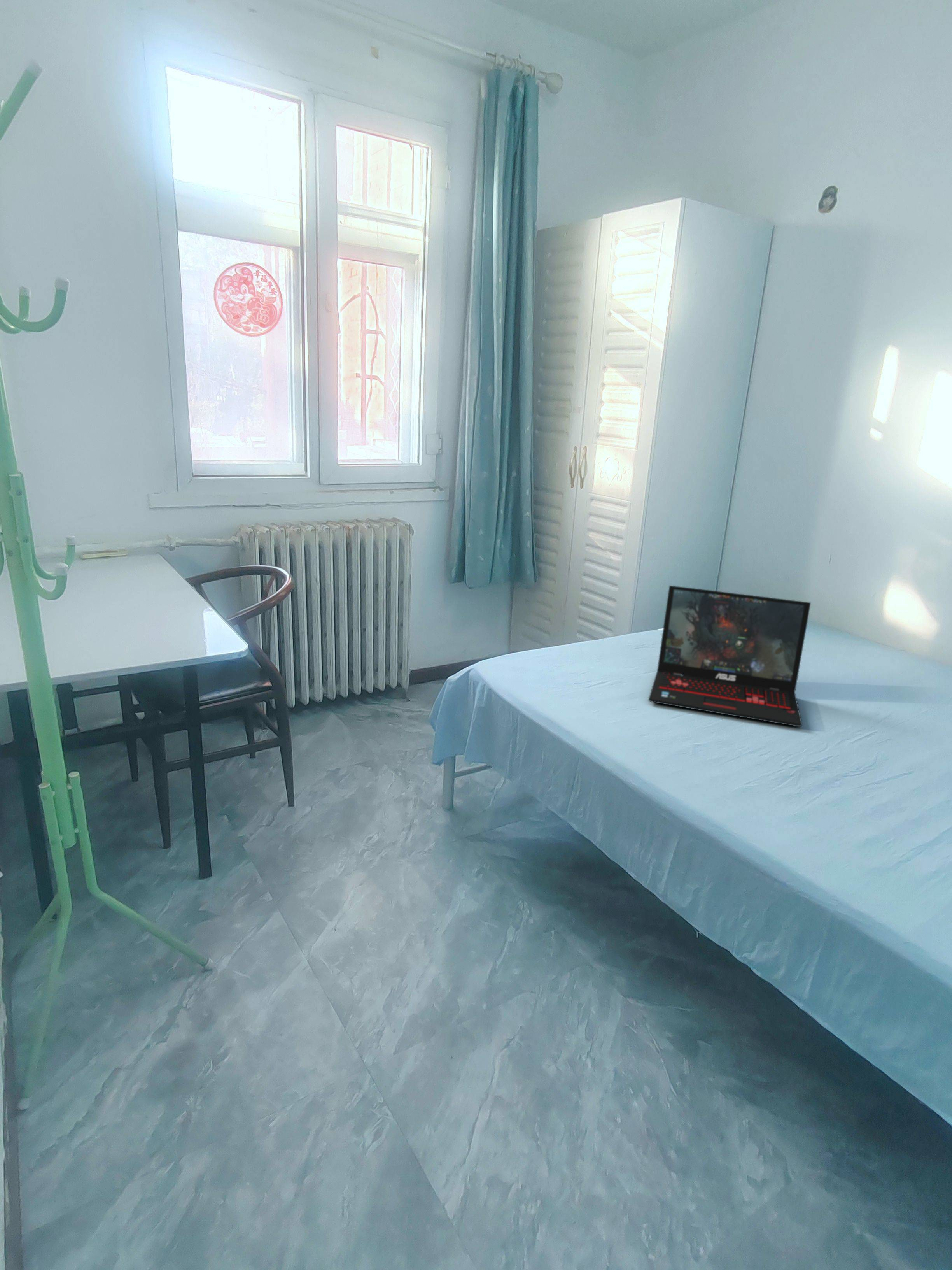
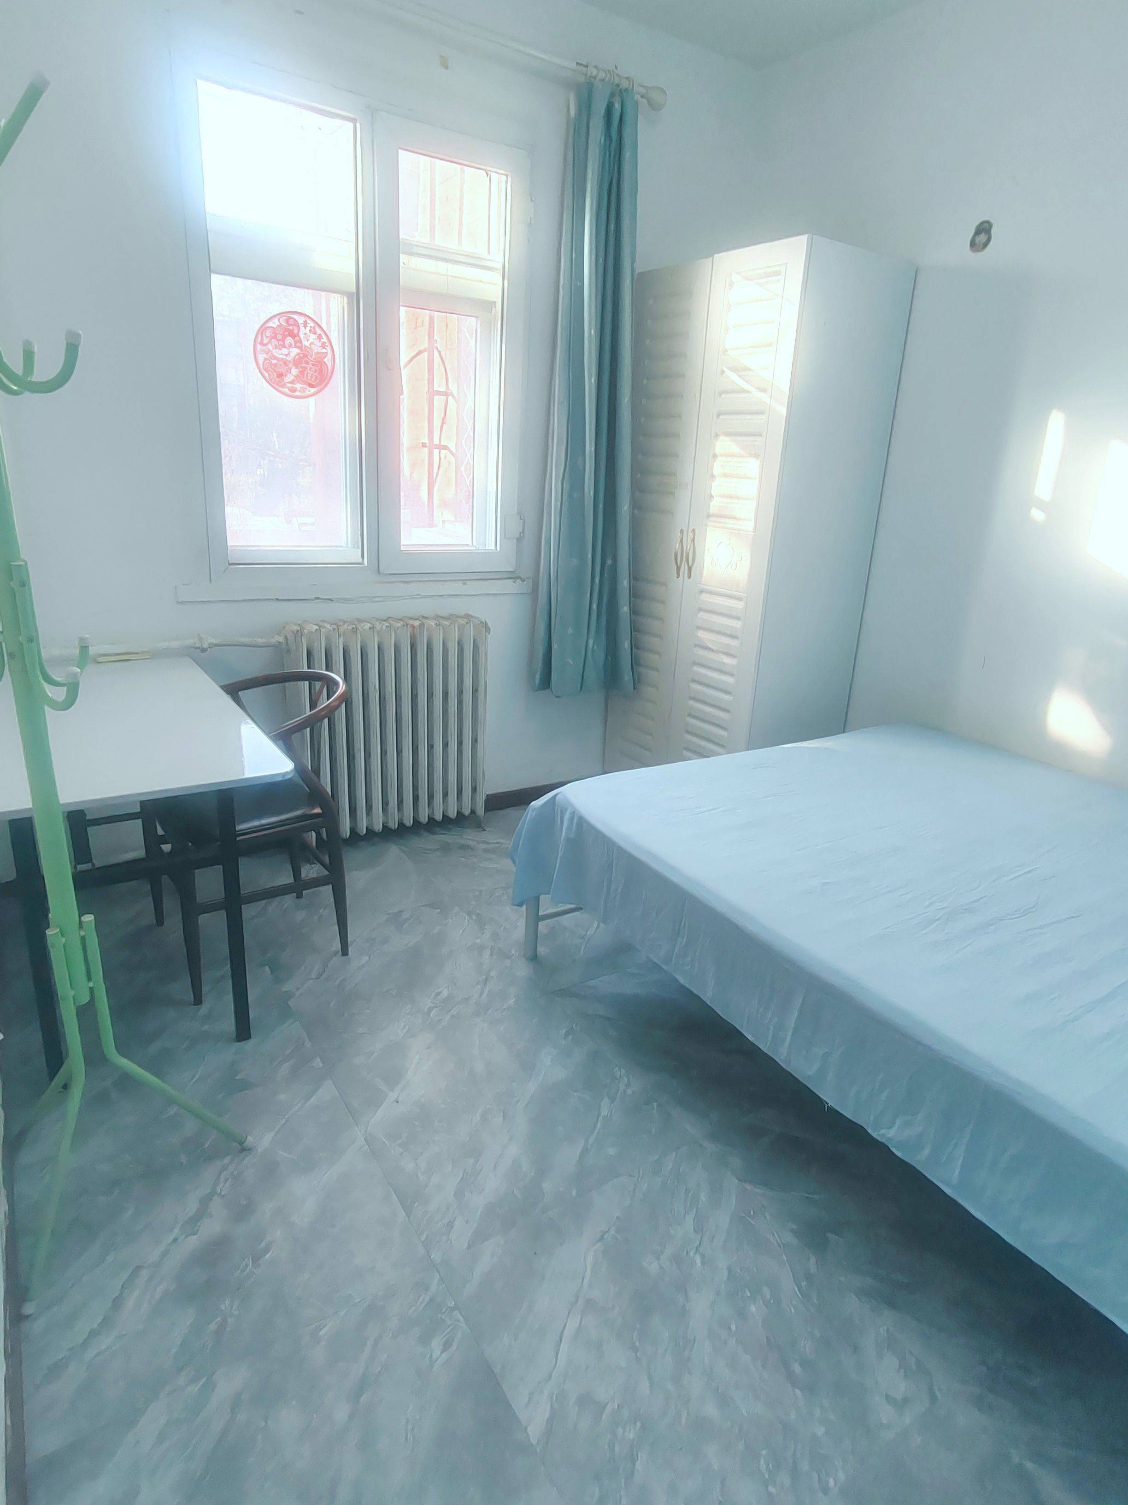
- laptop (730, 652)
